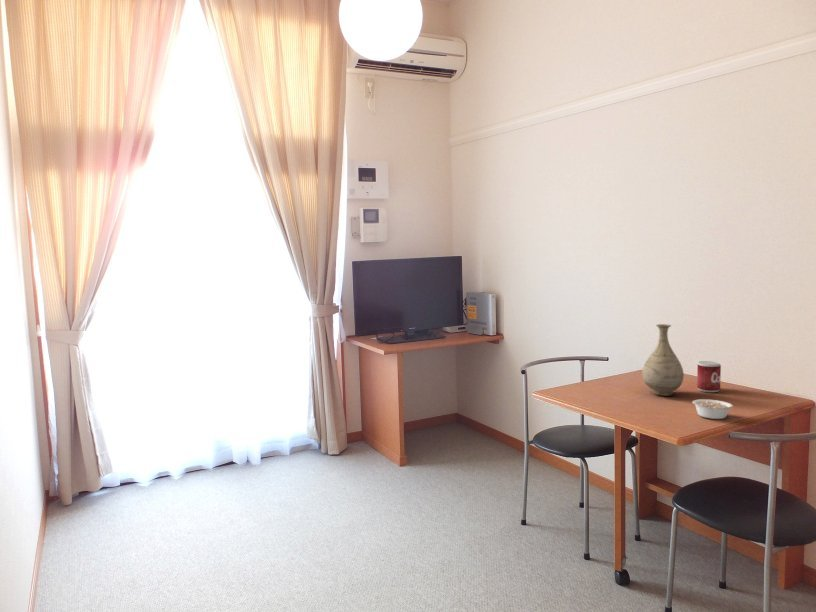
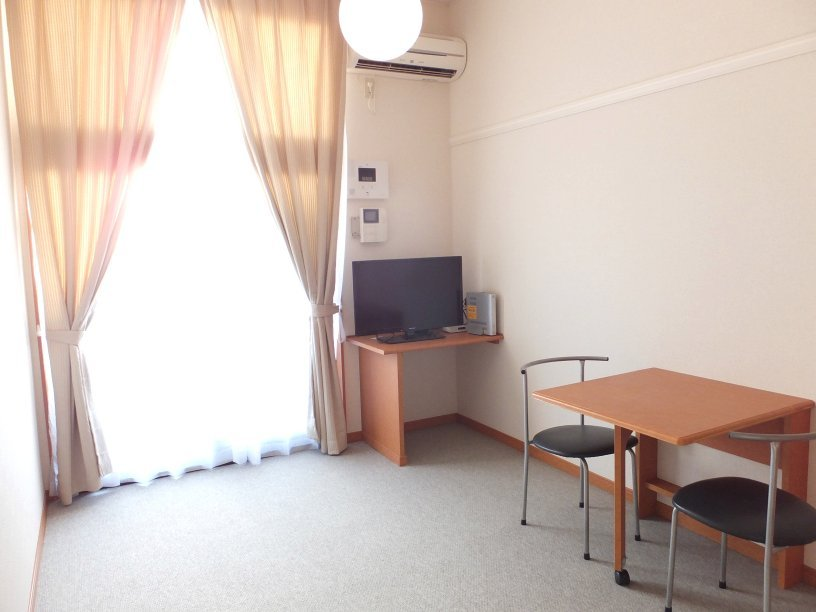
- vase (663, 359)
- beverage can (708, 376)
- legume (713, 408)
